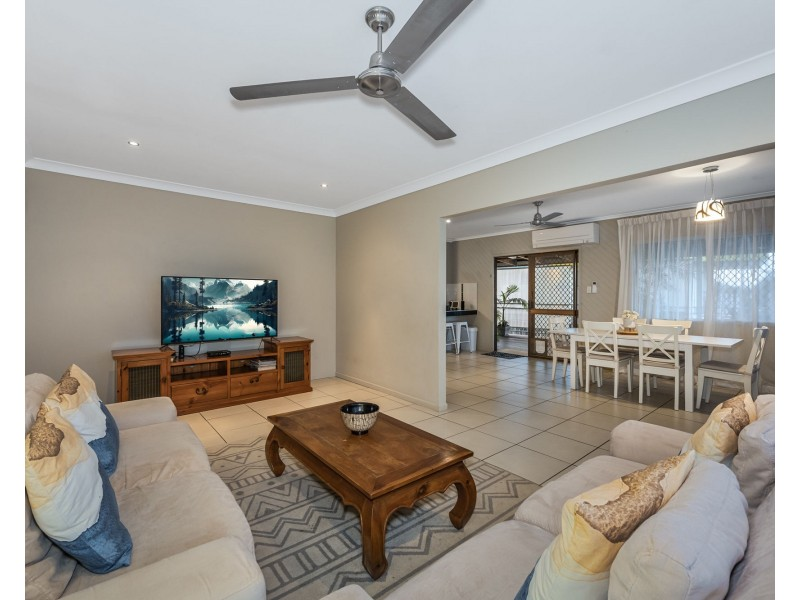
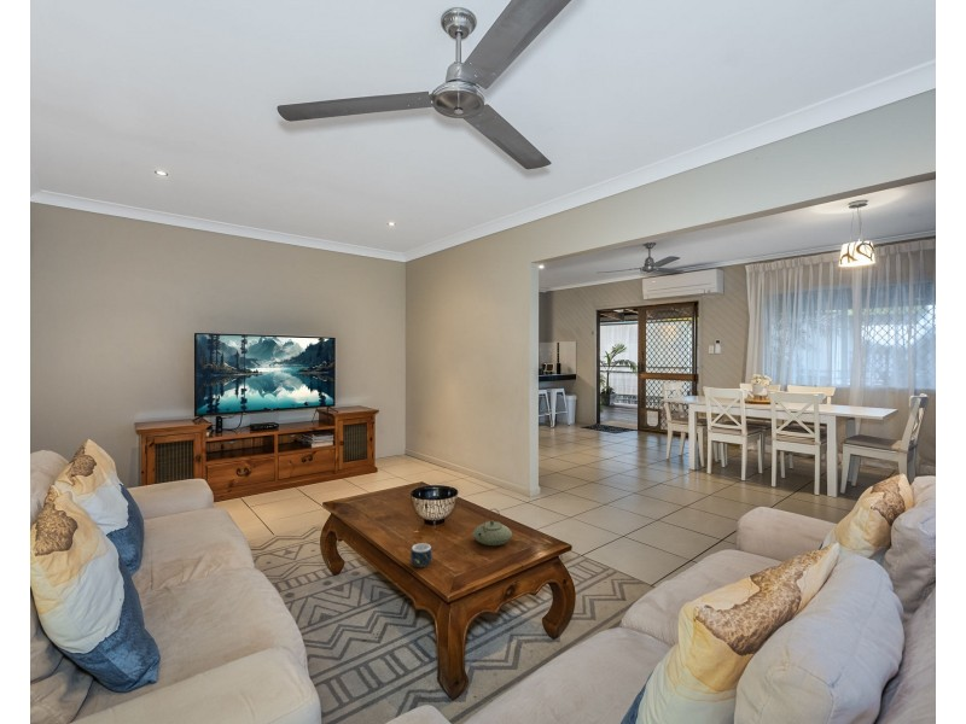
+ mug (419, 554)
+ teapot (490, 525)
